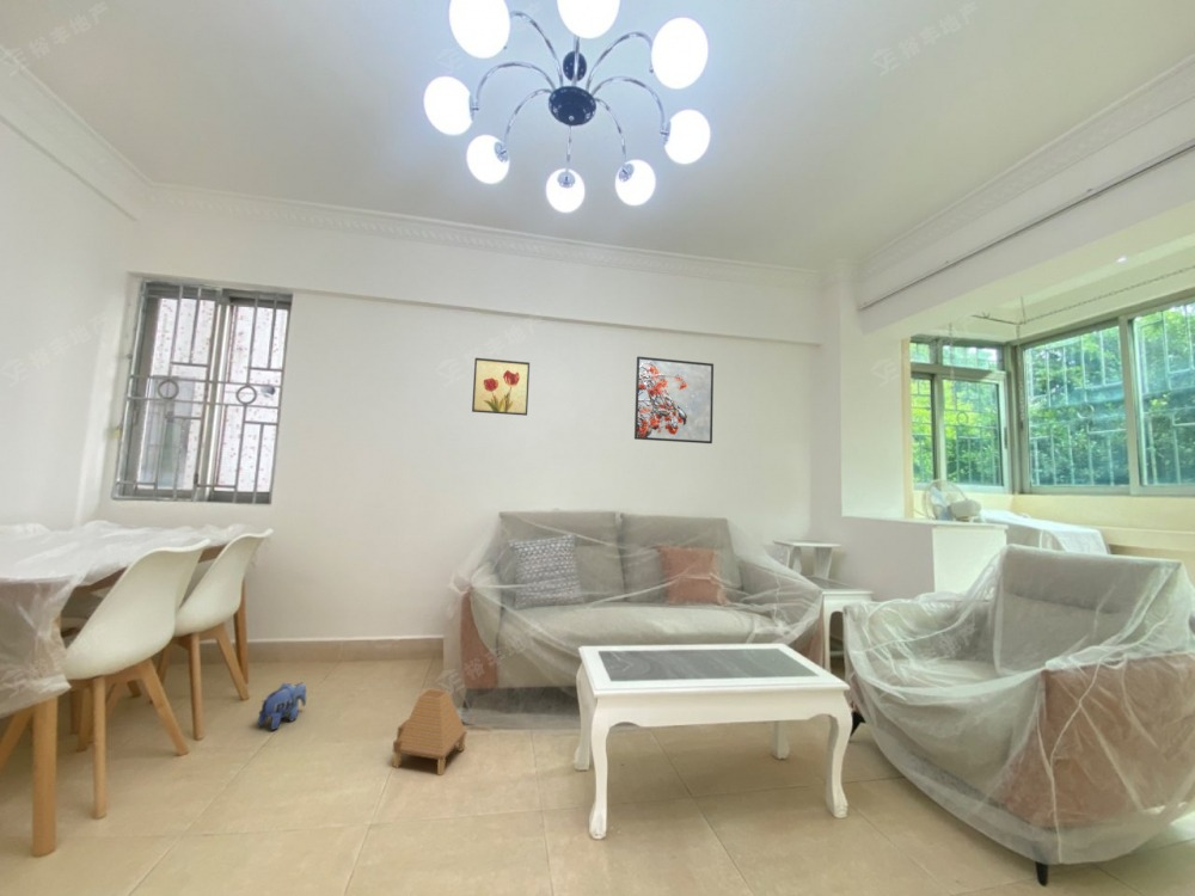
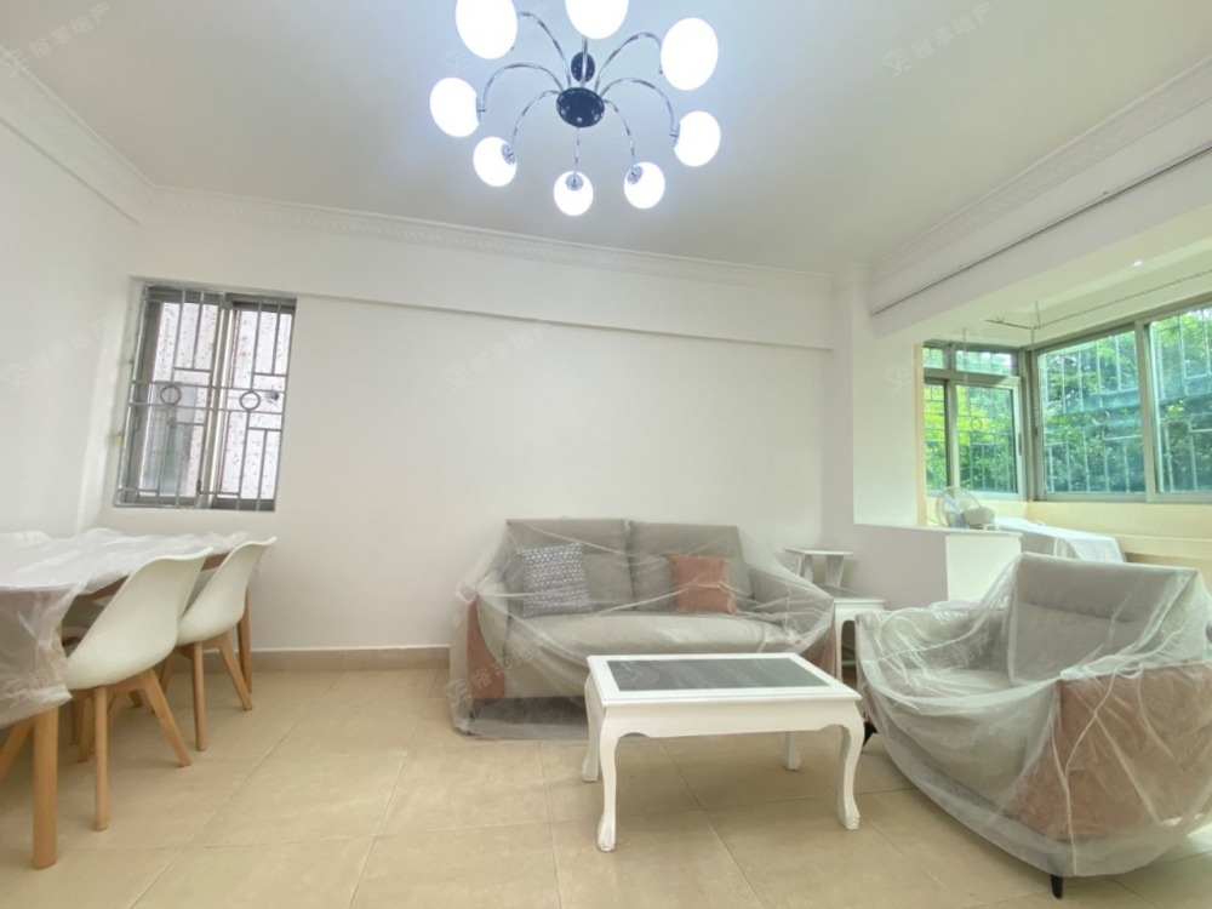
- toy house (436, 720)
- plush toy (283, 704)
- wall art (501, 387)
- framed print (674, 400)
